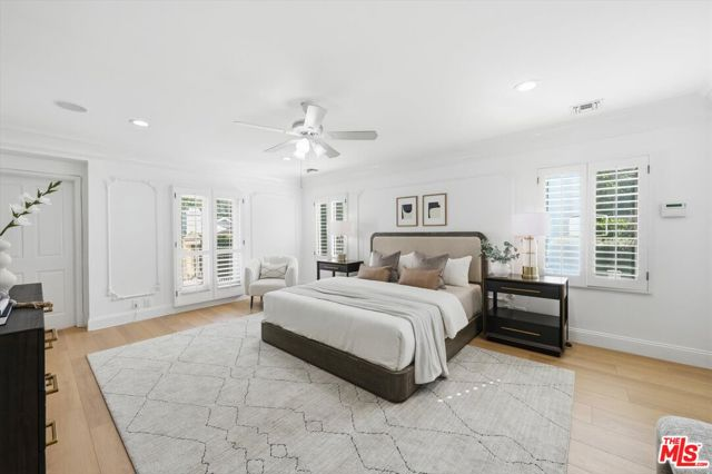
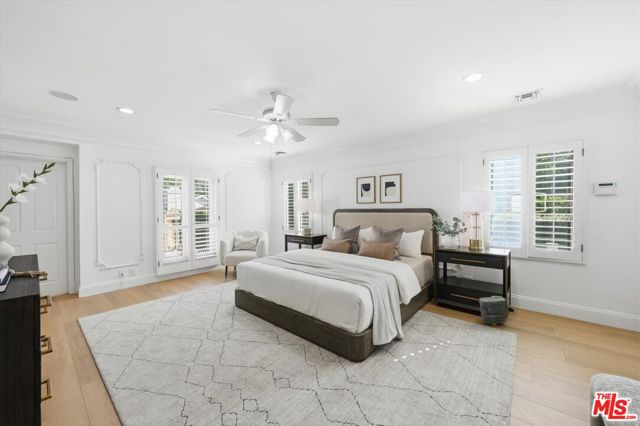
+ bag (493, 310)
